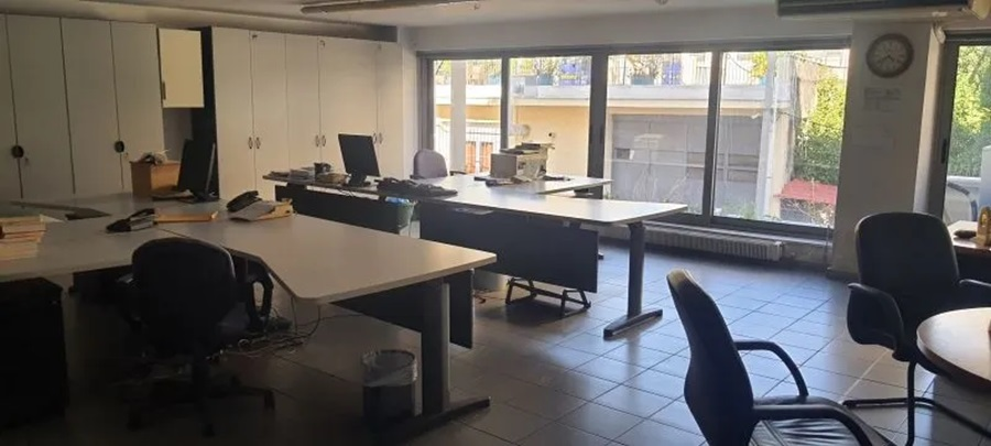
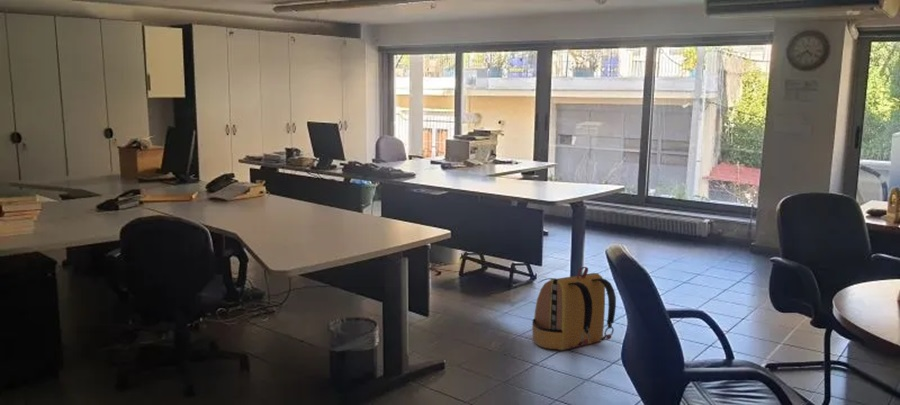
+ backpack (572, 303)
